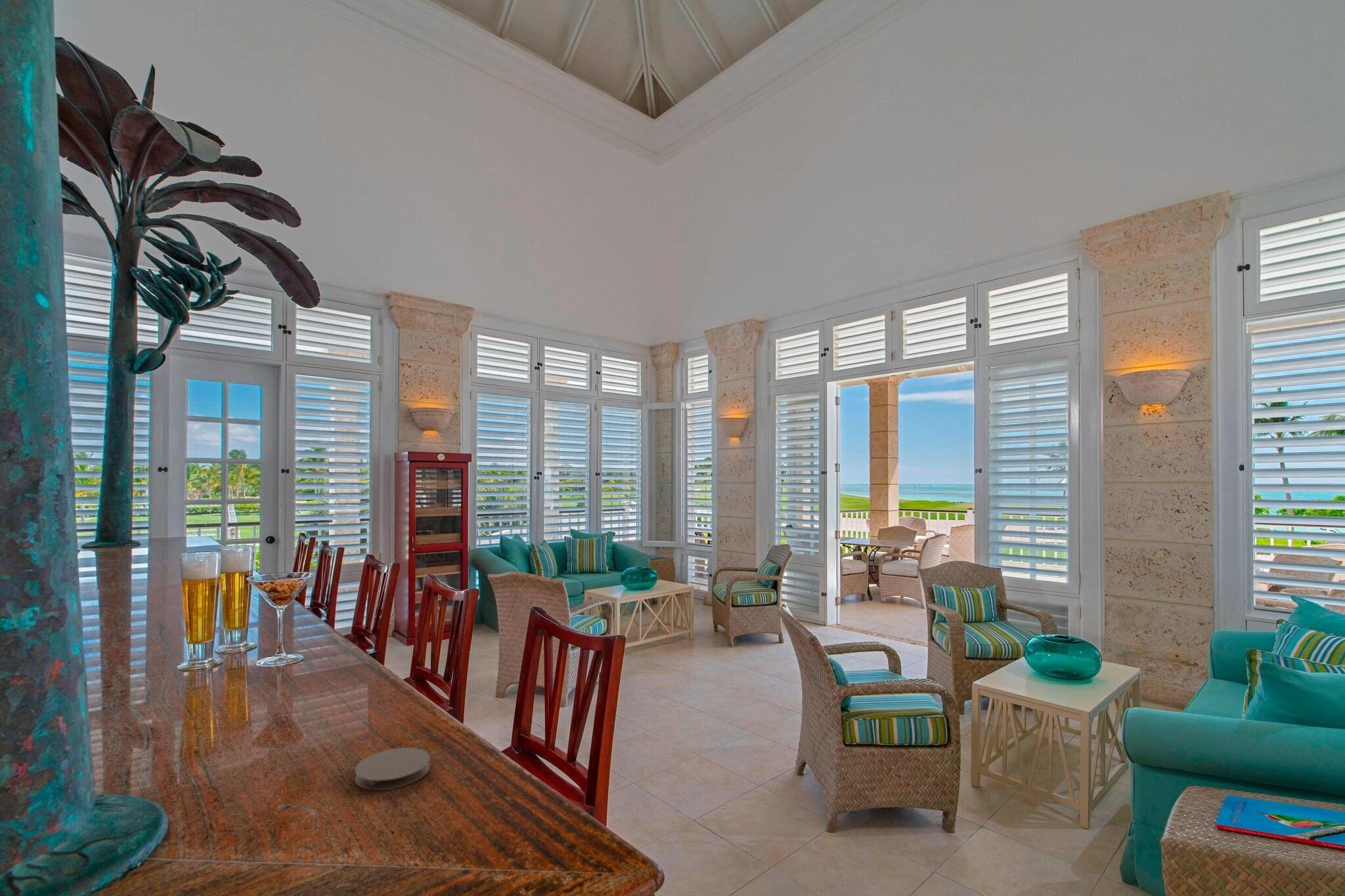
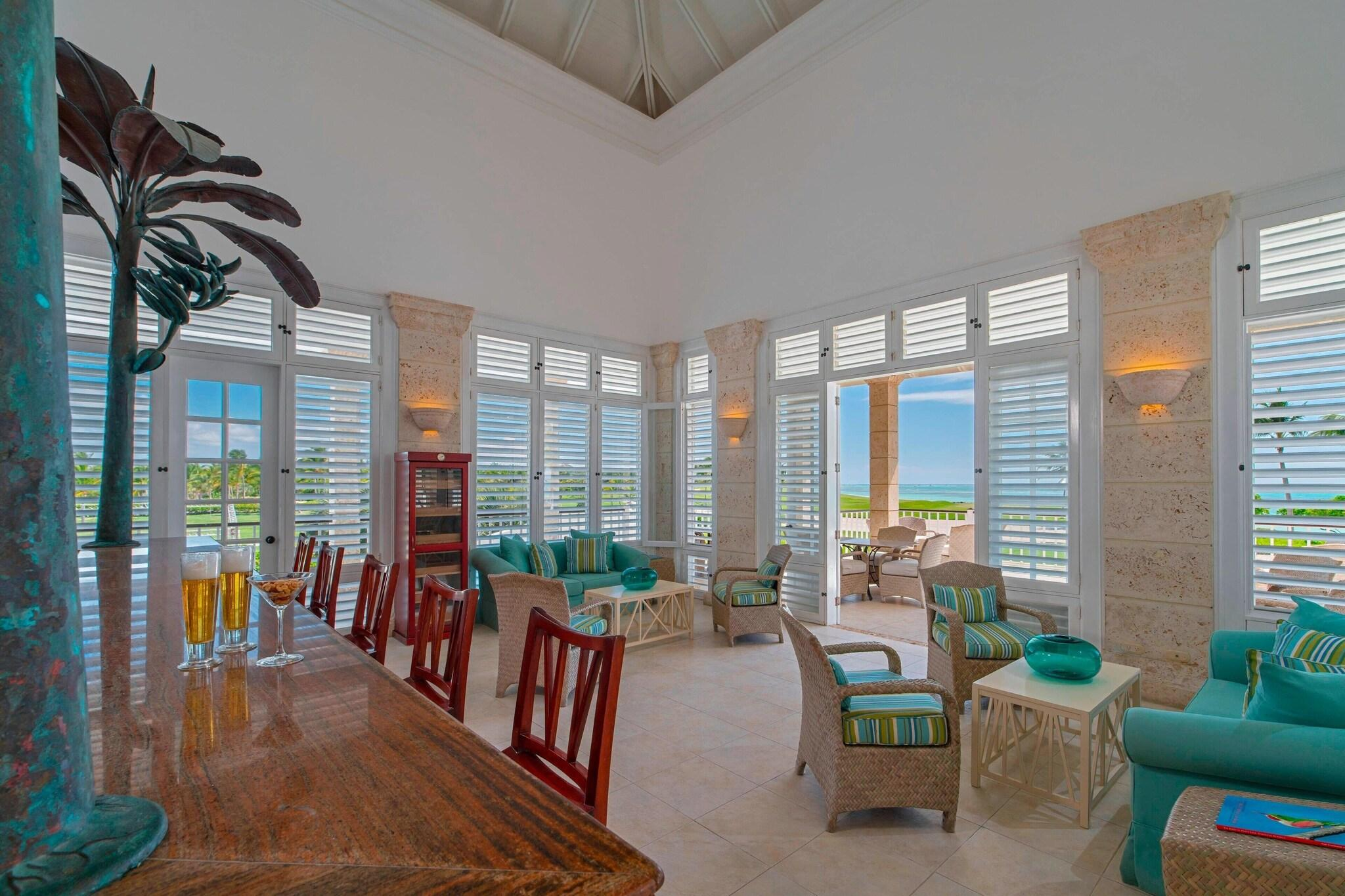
- coaster (393, 767)
